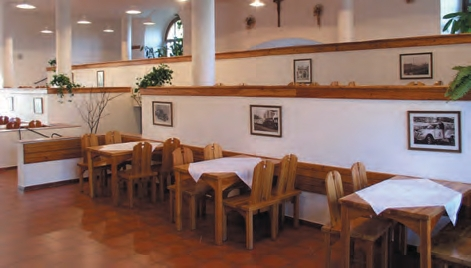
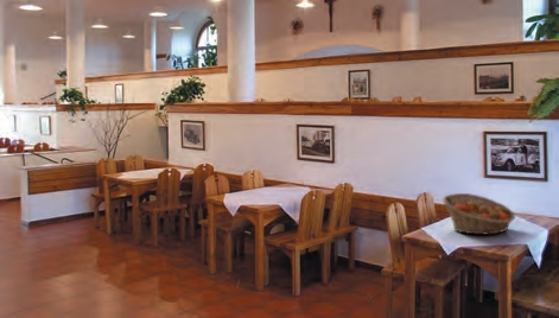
+ fruit basket (477, 212)
